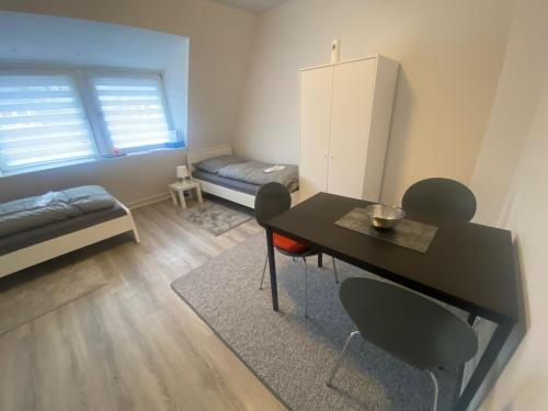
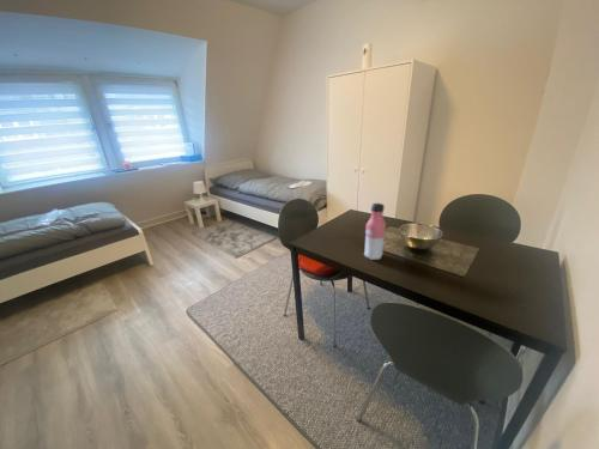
+ water bottle (375, 231)
